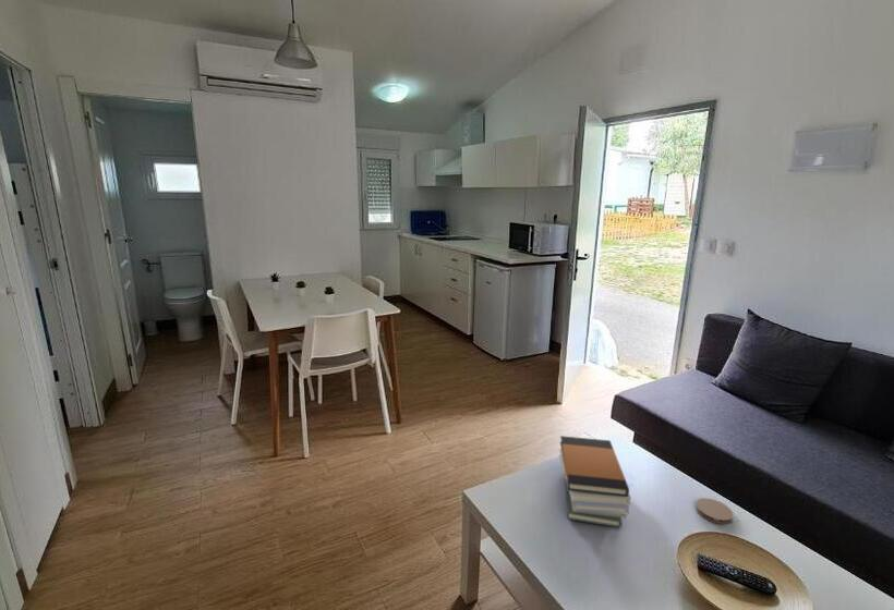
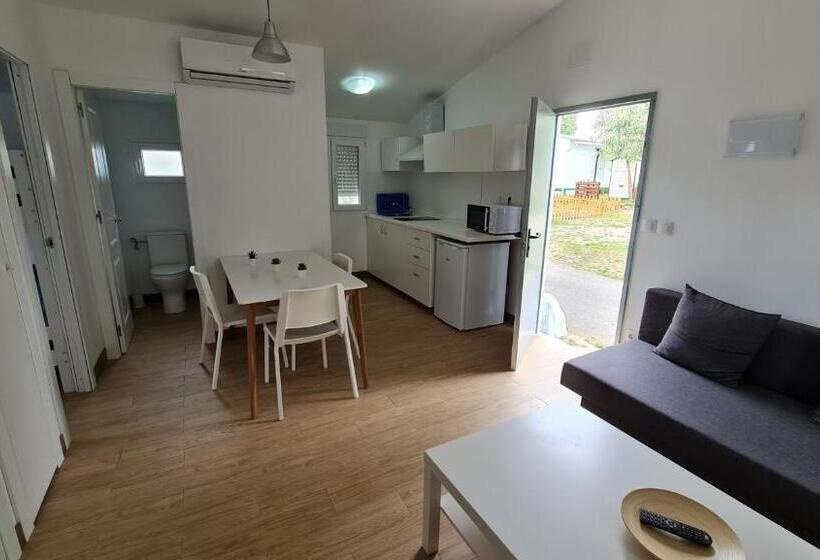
- book stack (591, 478)
- coaster (713, 510)
